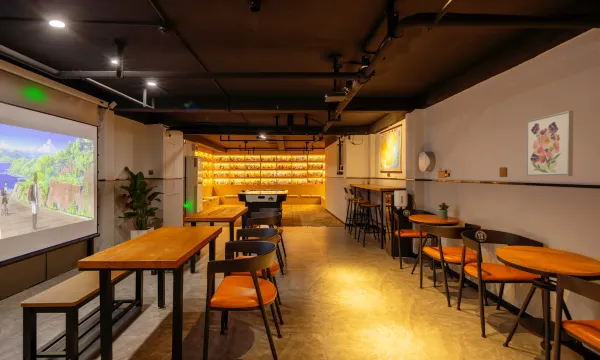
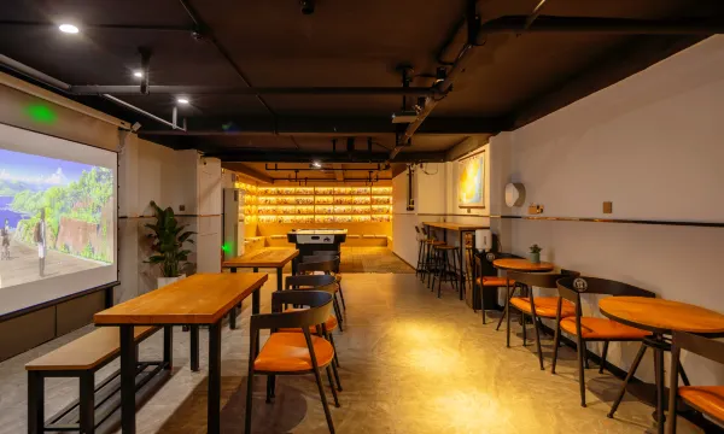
- wall art (547, 146)
